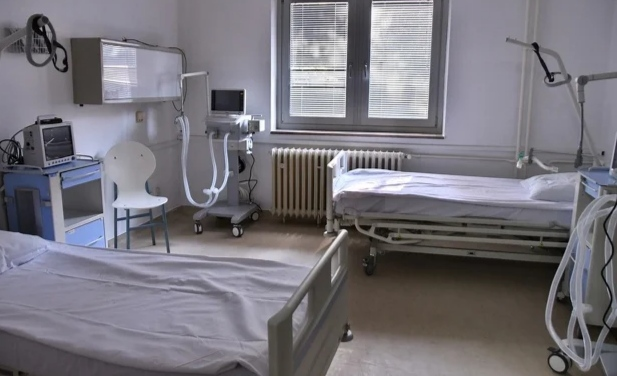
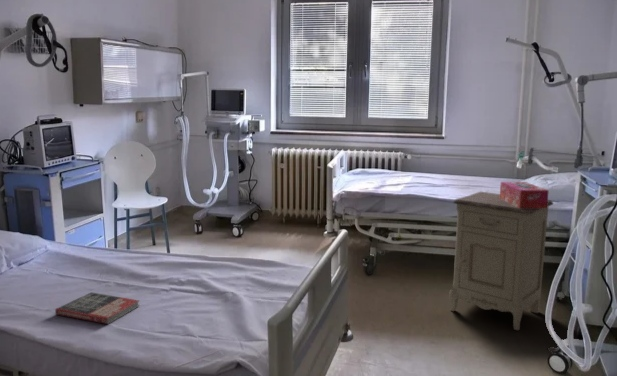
+ book (98, 307)
+ nightstand (496, 257)
+ tissue box (522, 194)
